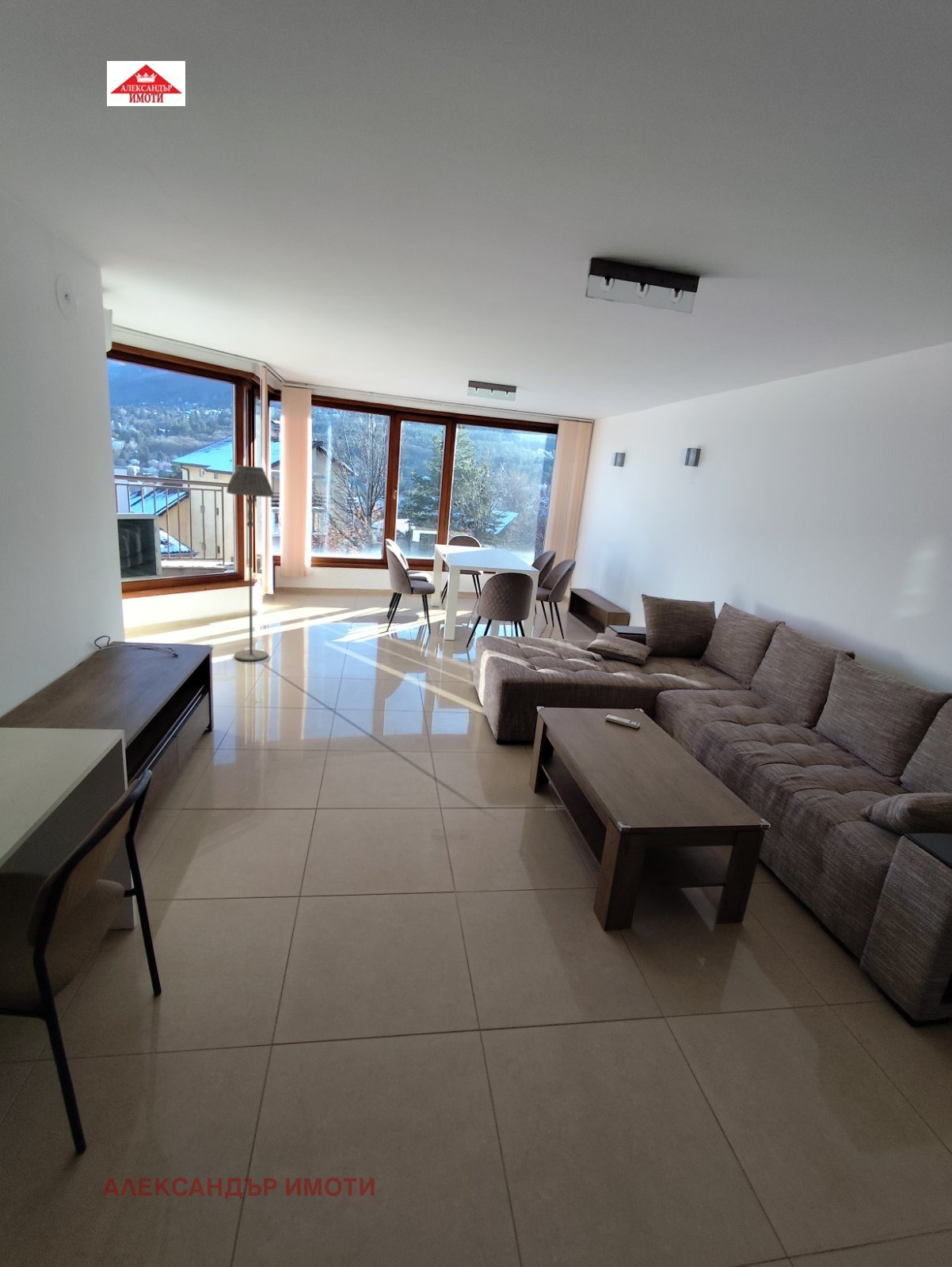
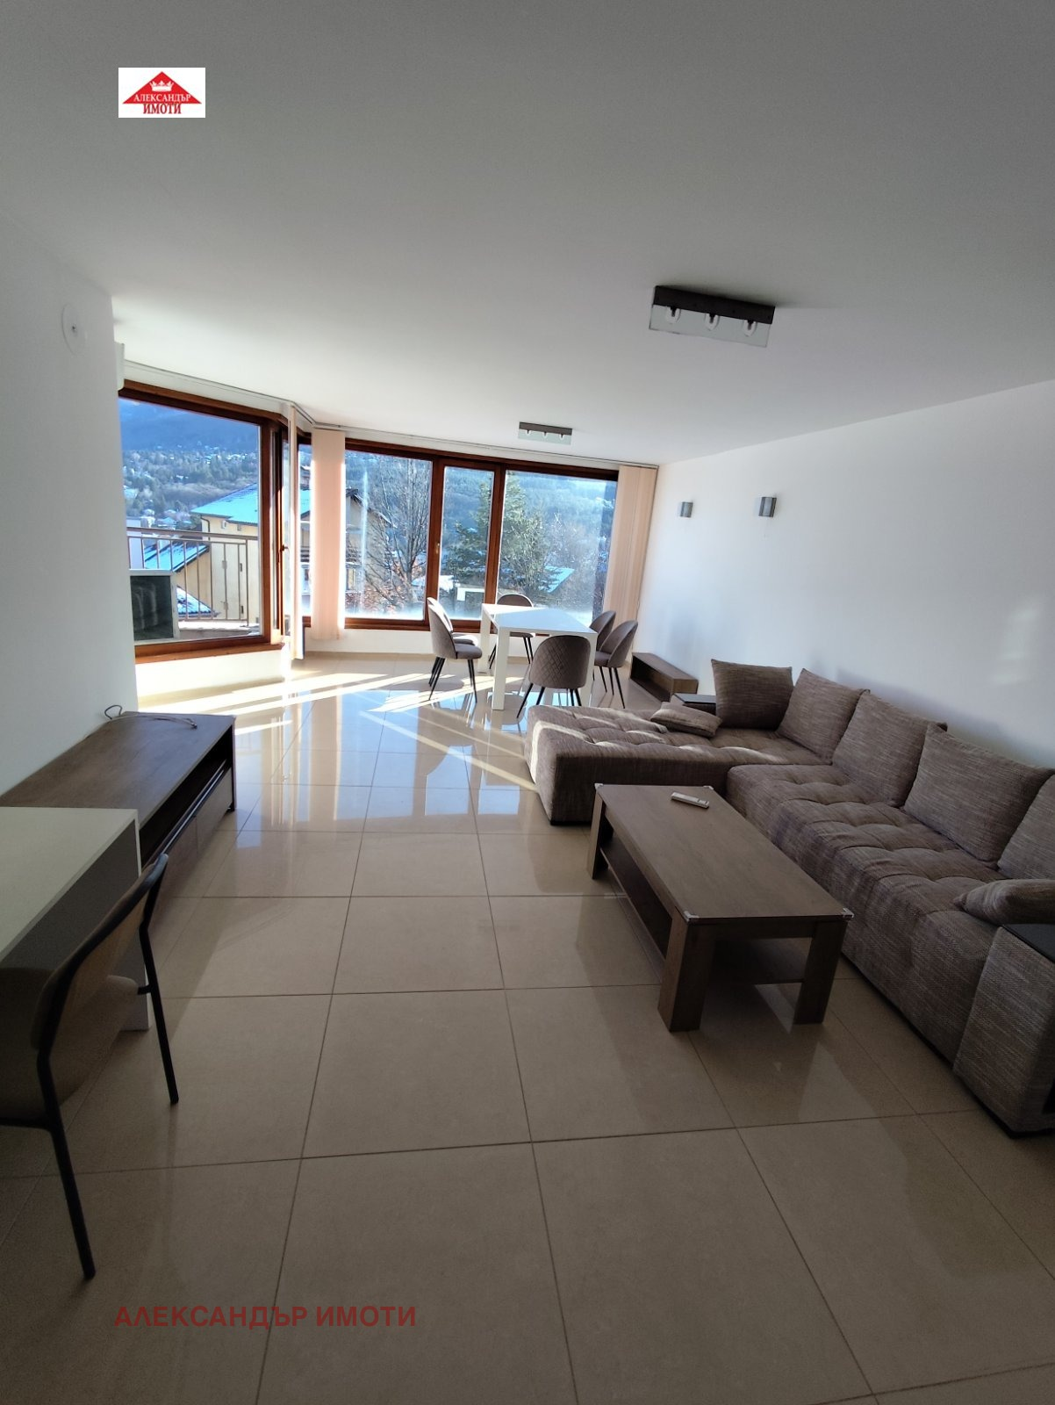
- floor lamp (250, 565)
